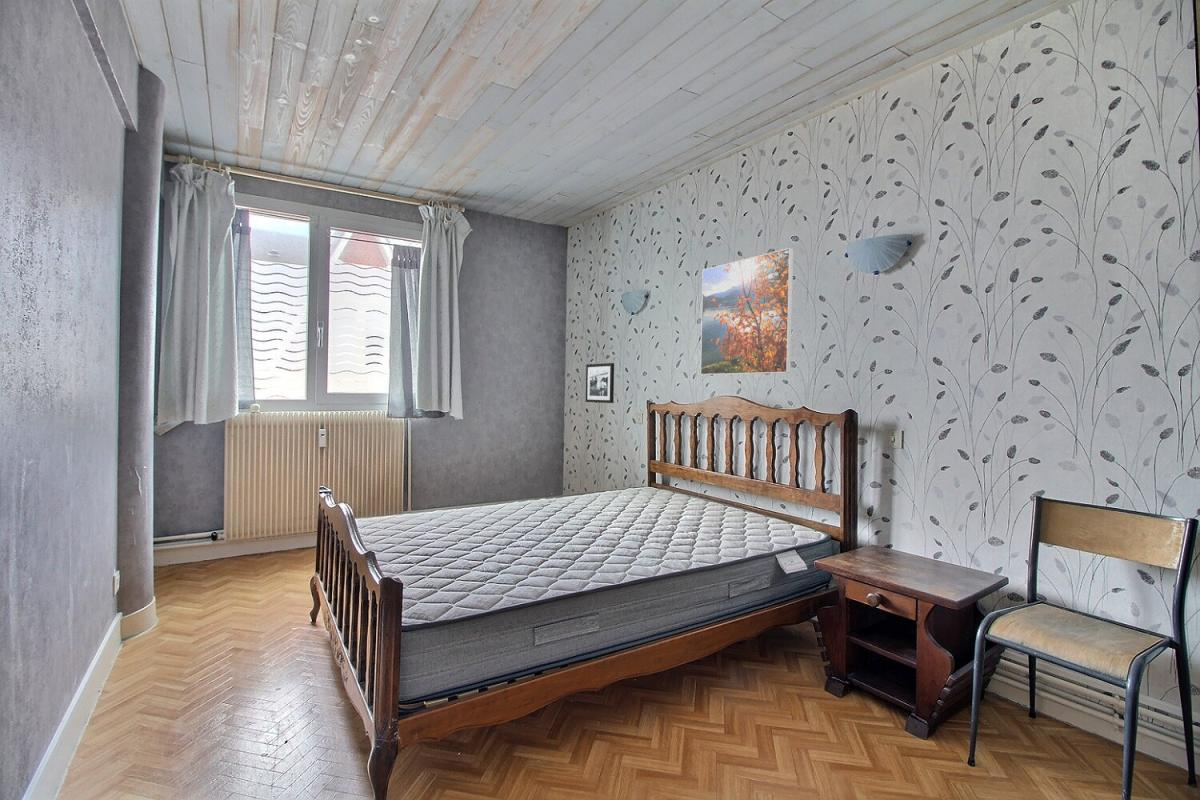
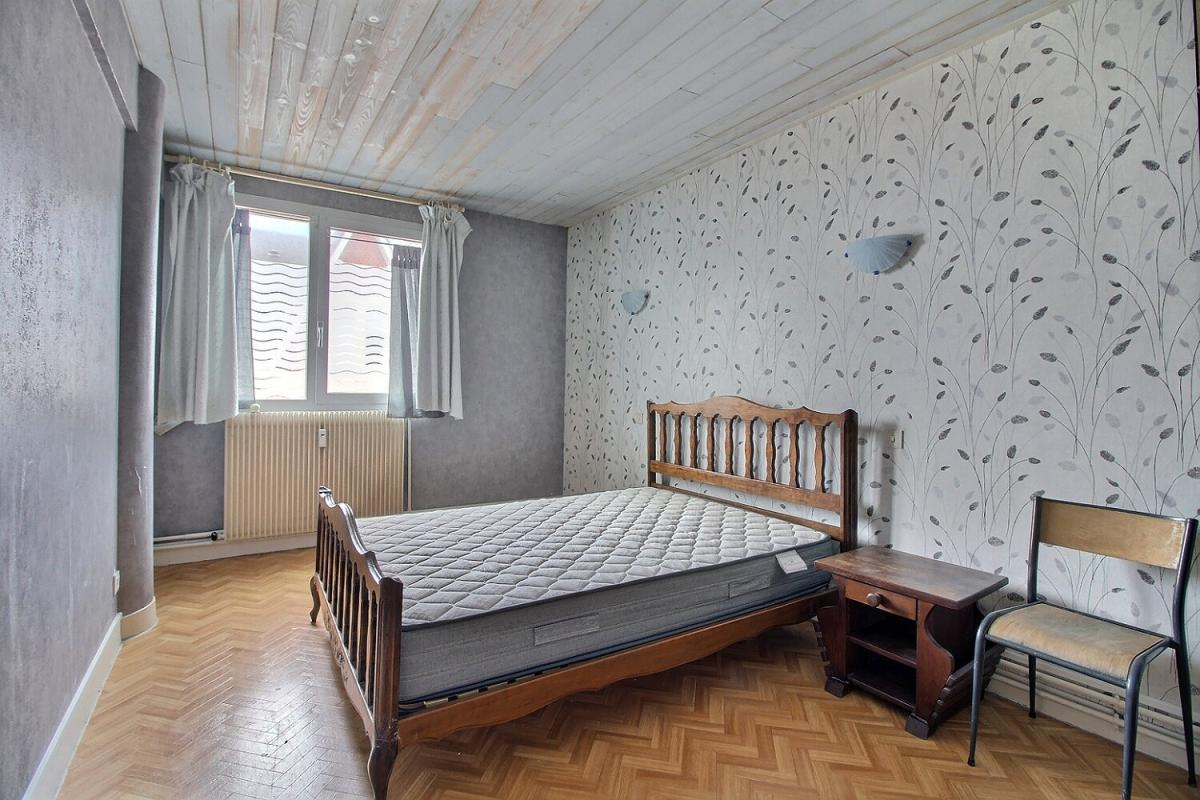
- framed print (743, 317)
- picture frame (599, 383)
